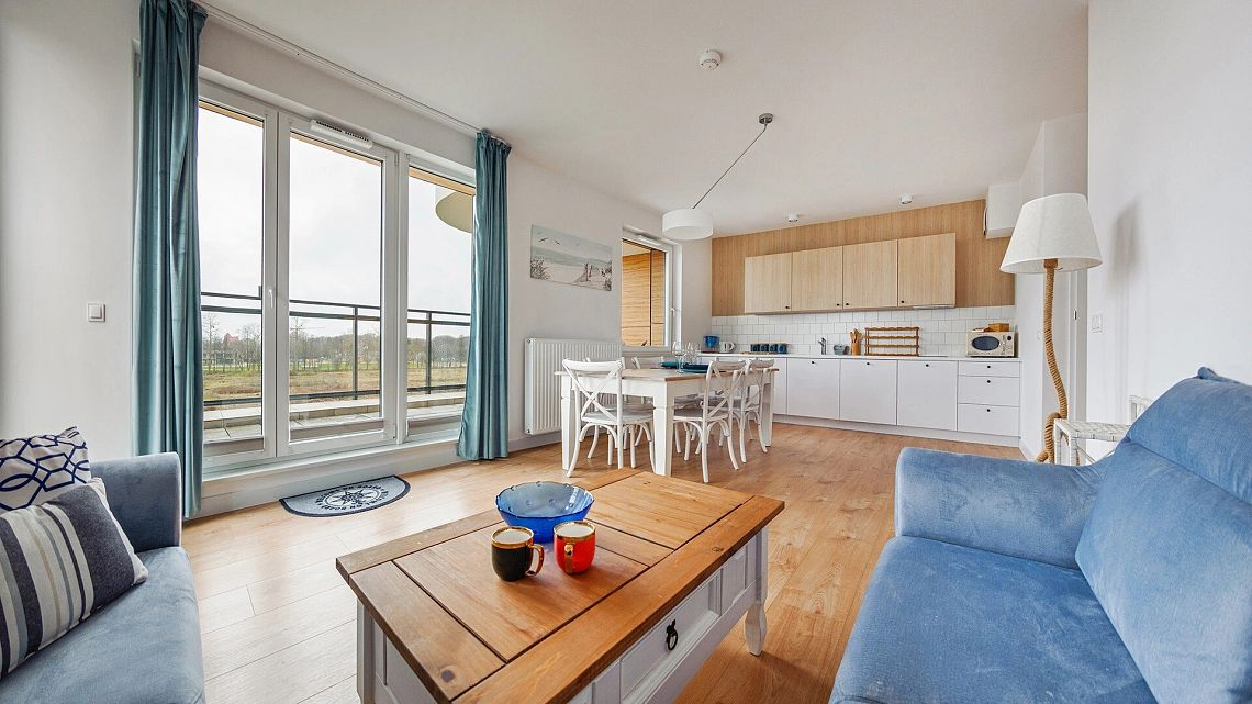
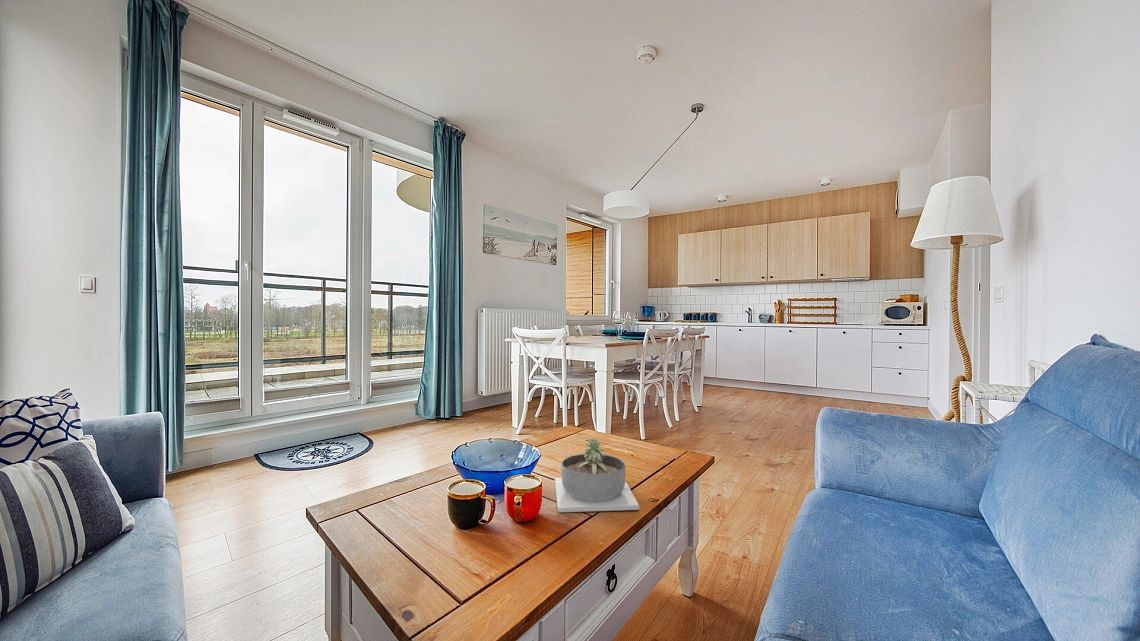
+ succulent planter (593, 466)
